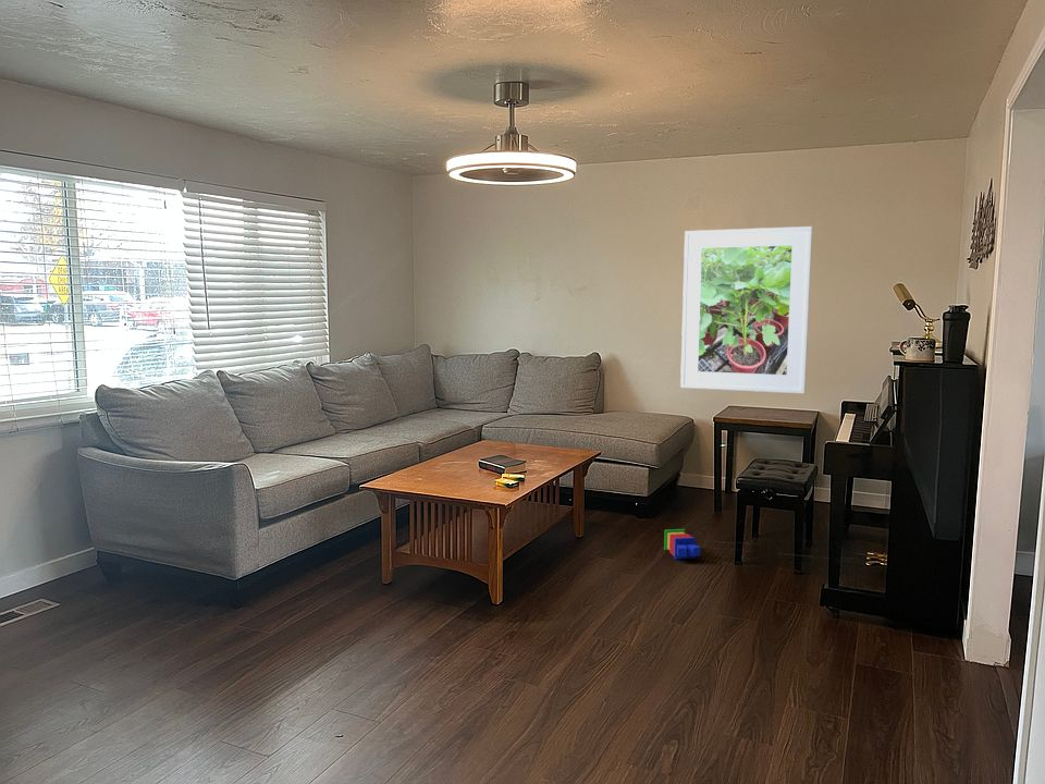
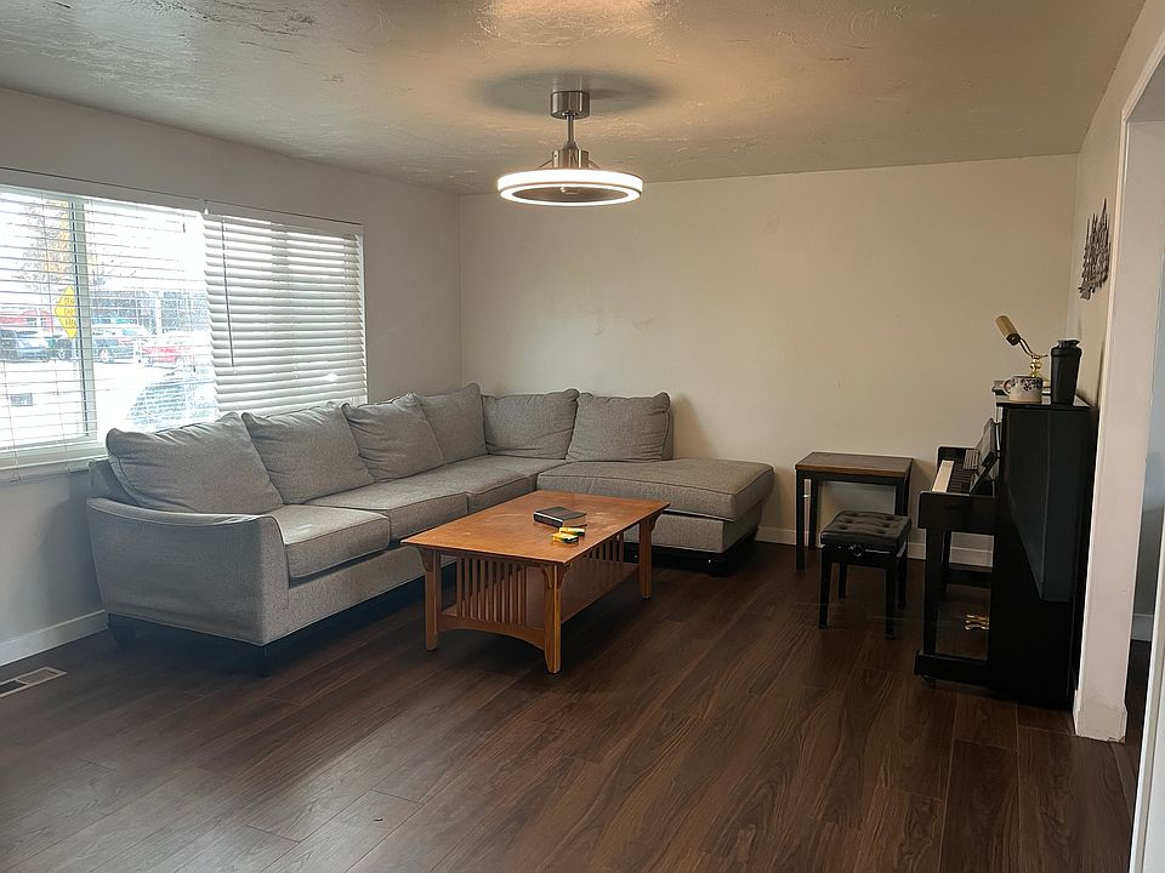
- stacking toy (680, 544)
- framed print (743, 310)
